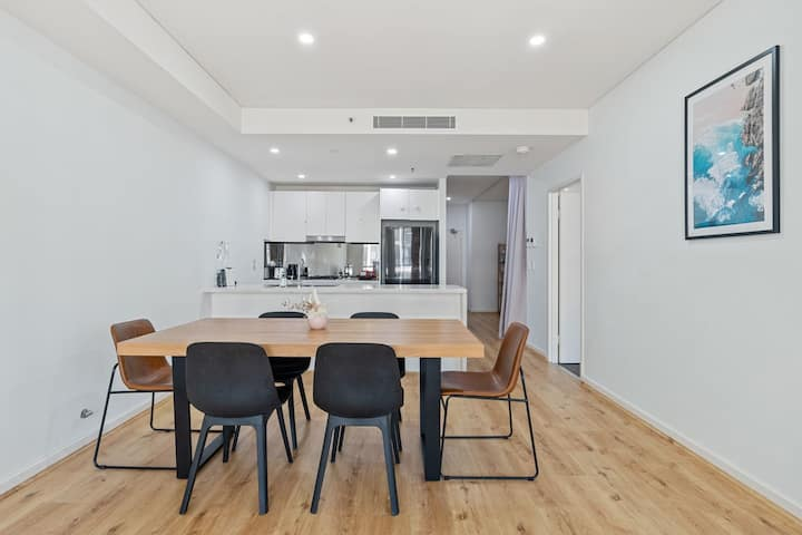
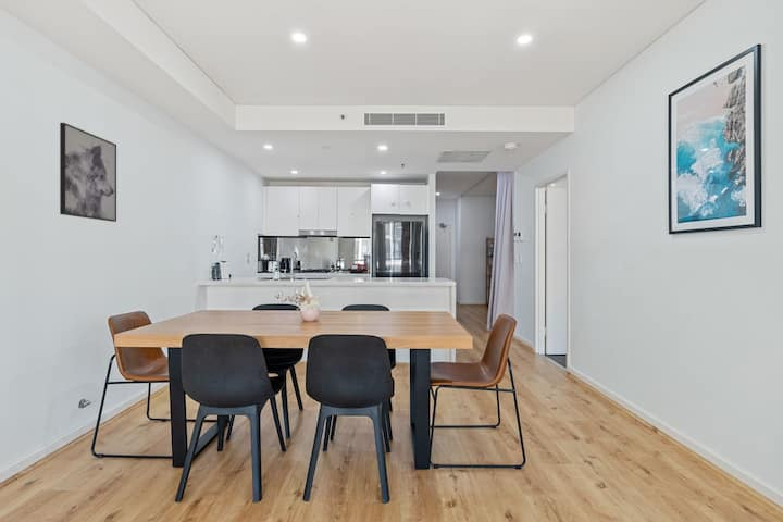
+ wall art (90, 176)
